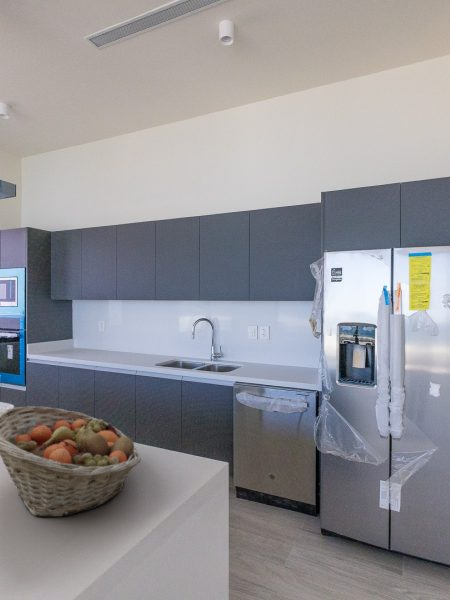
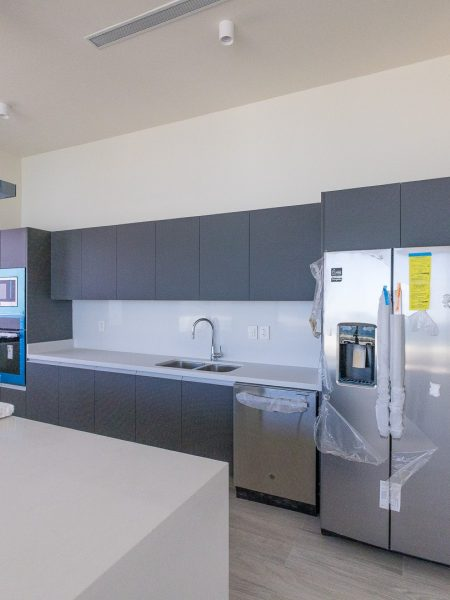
- fruit basket (67, 448)
